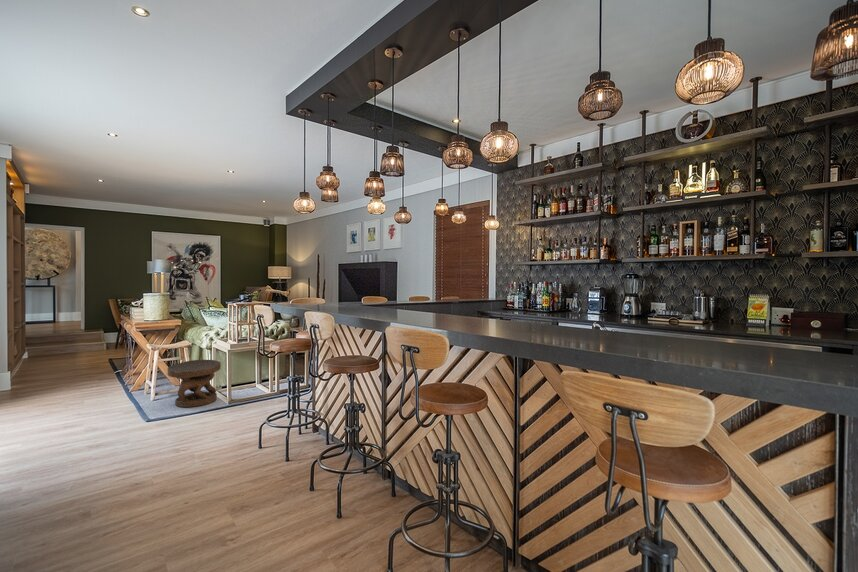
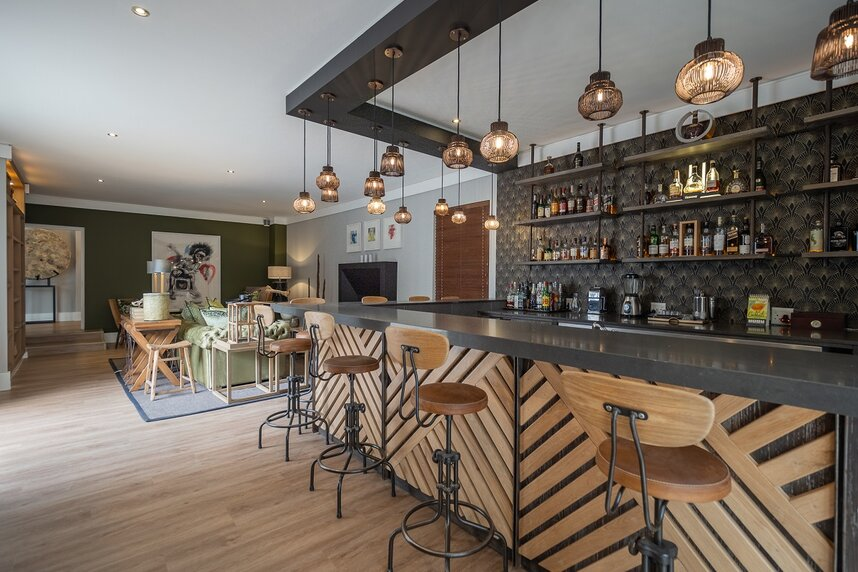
- carved stool (196, 382)
